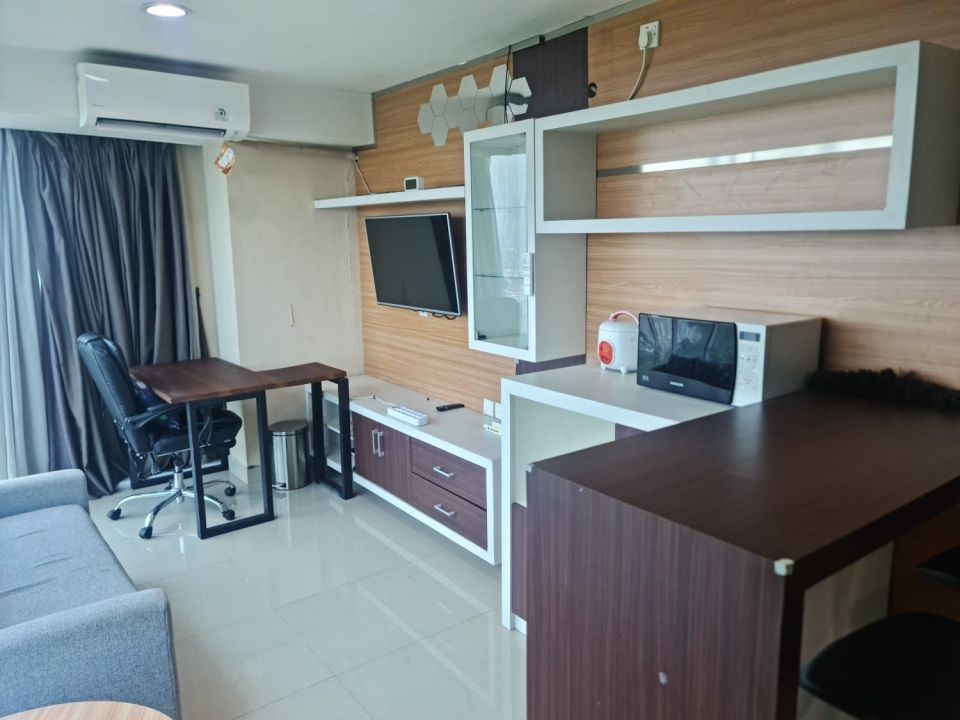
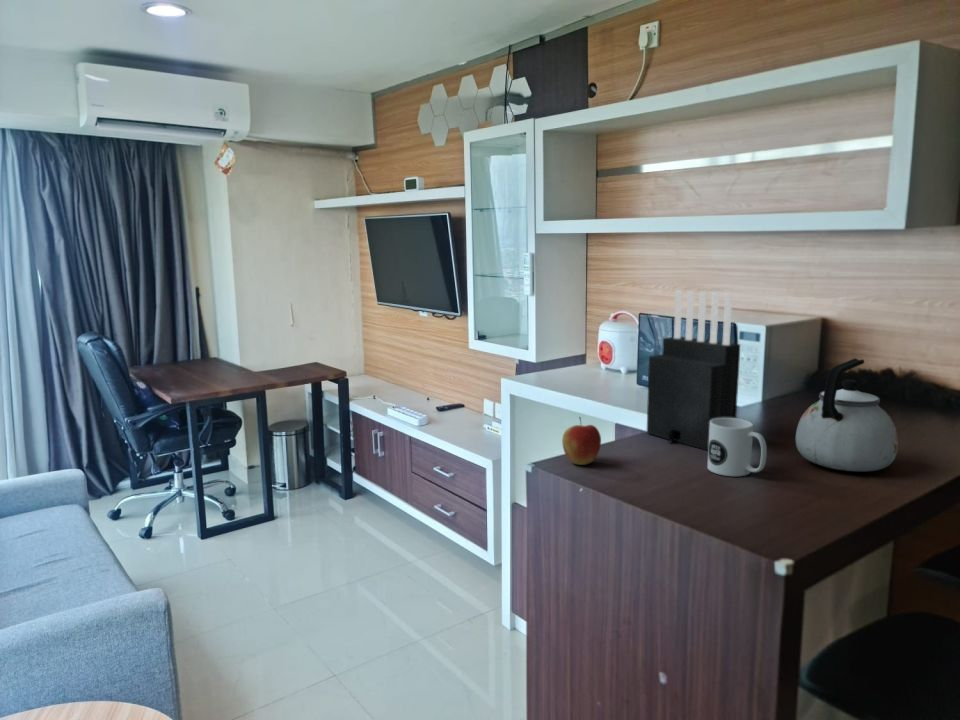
+ mug (737, 448)
+ apple (581, 440)
+ knife block (689, 367)
+ kettle (847, 412)
